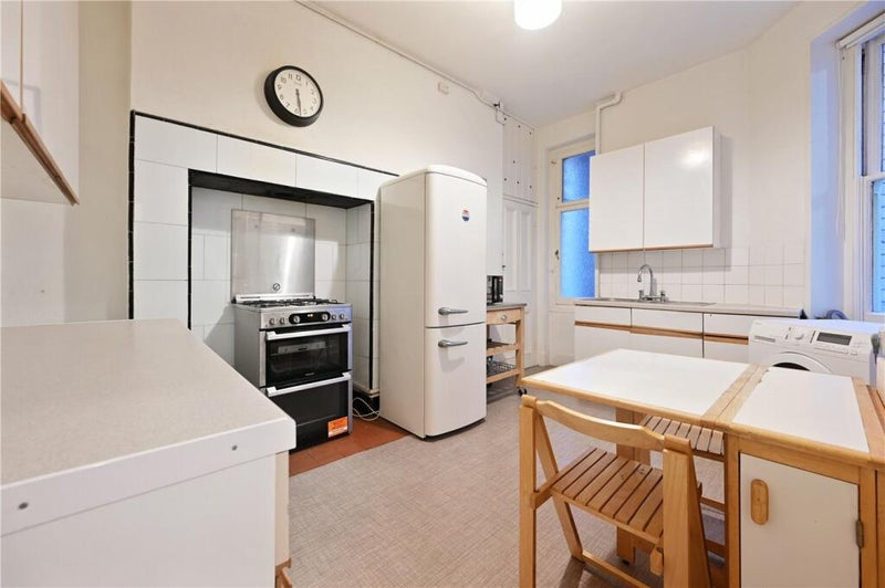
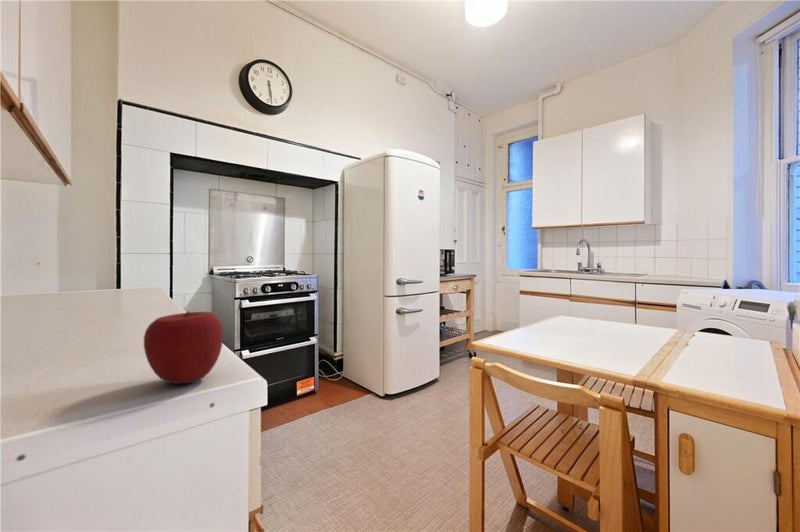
+ apple (185, 345)
